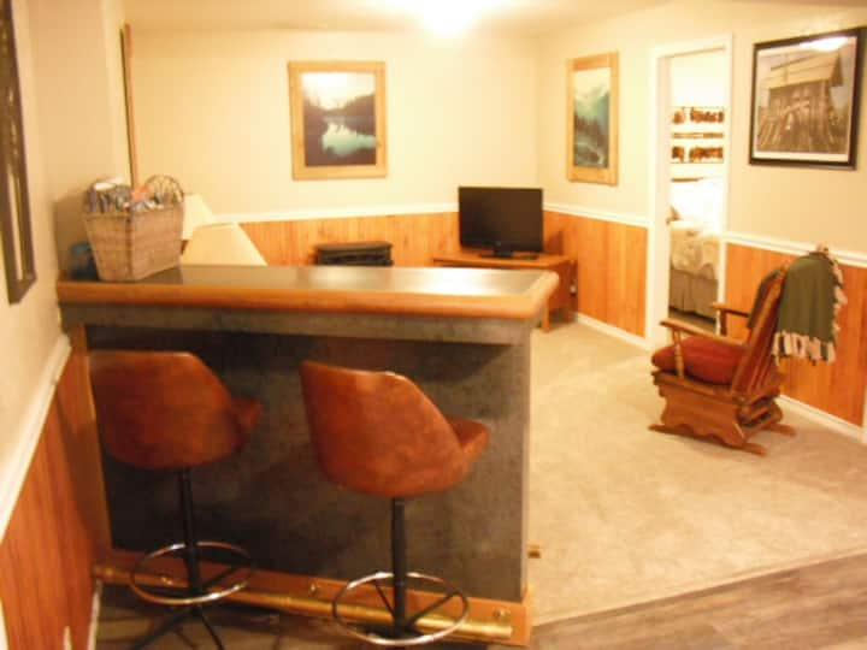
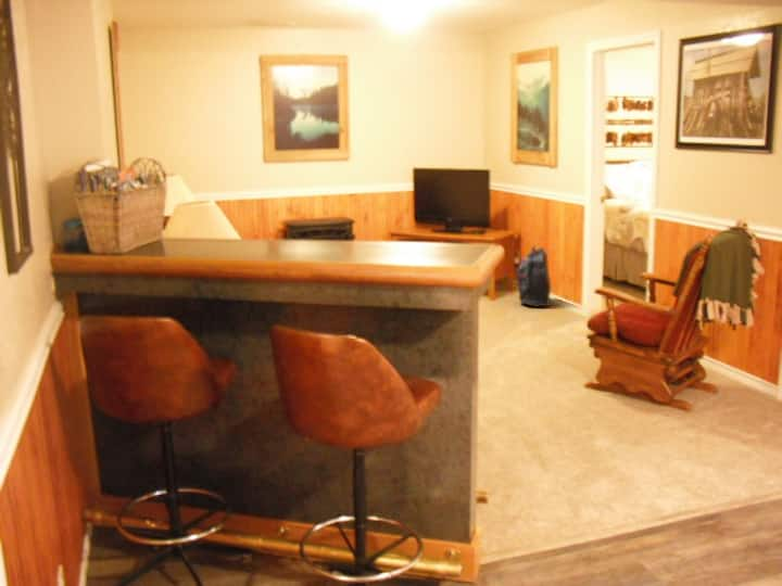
+ backpack (538, 275)
